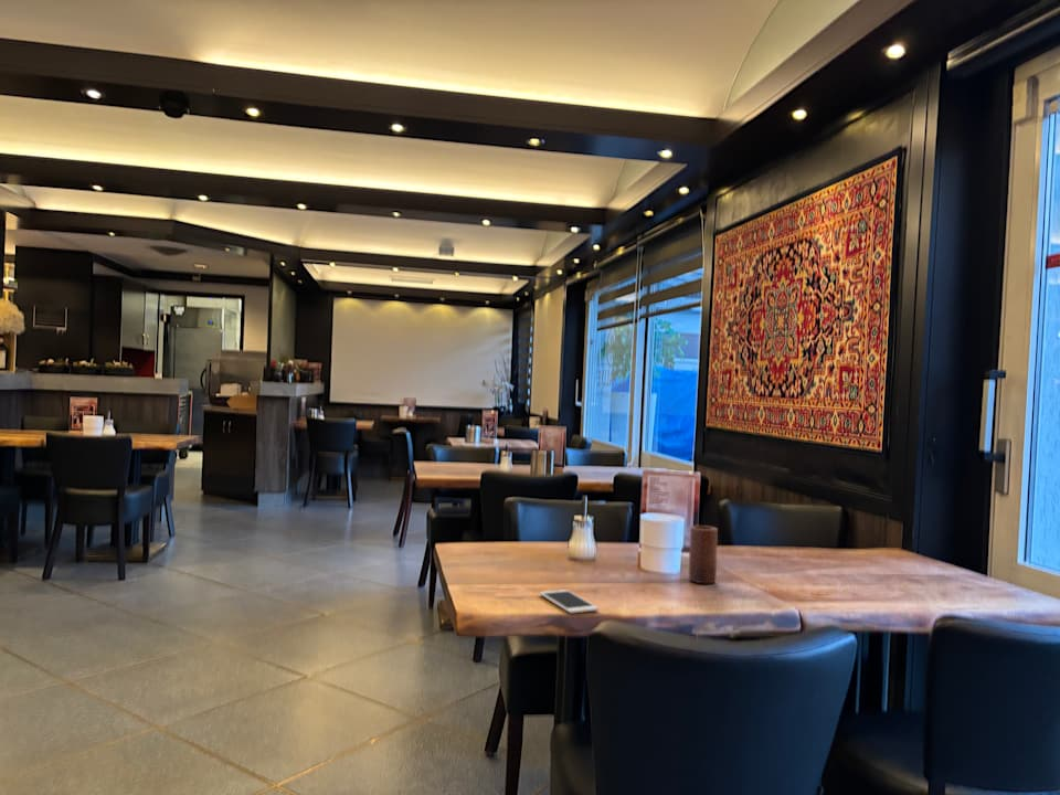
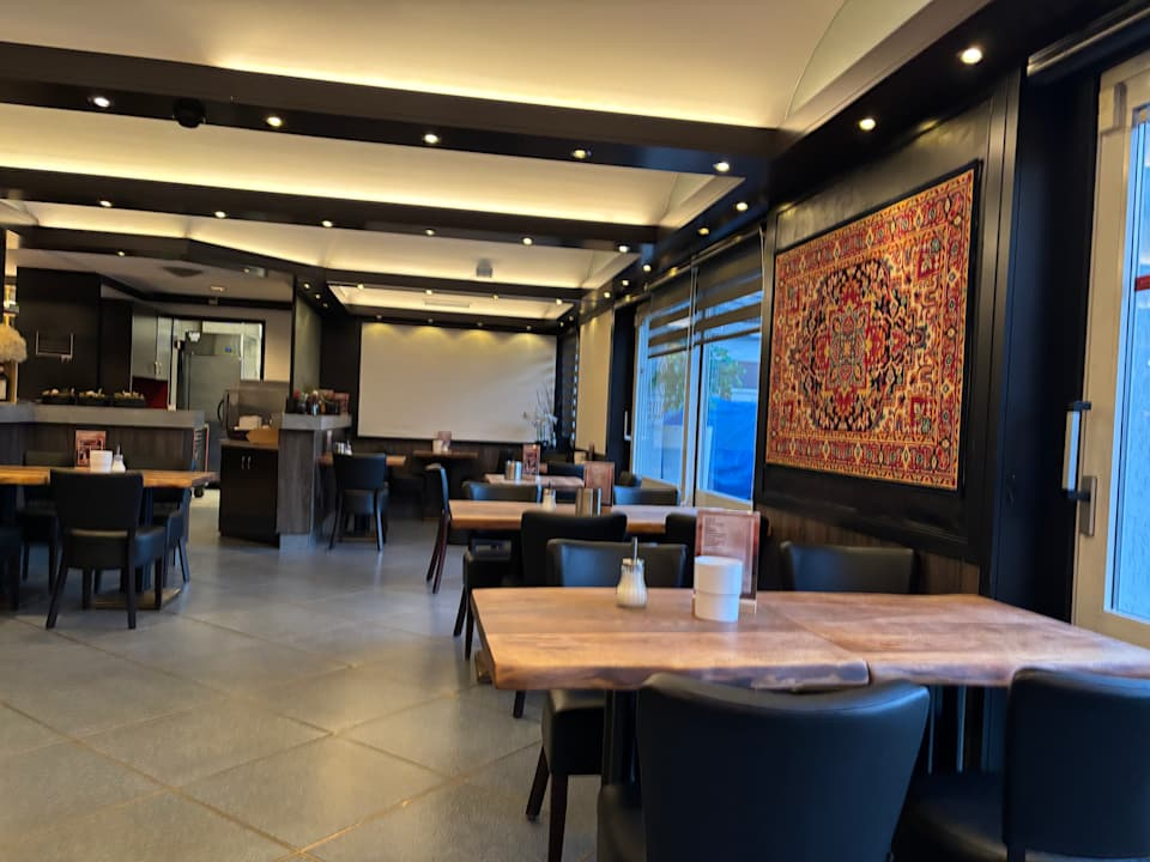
- candle (702, 553)
- cell phone (568, 601)
